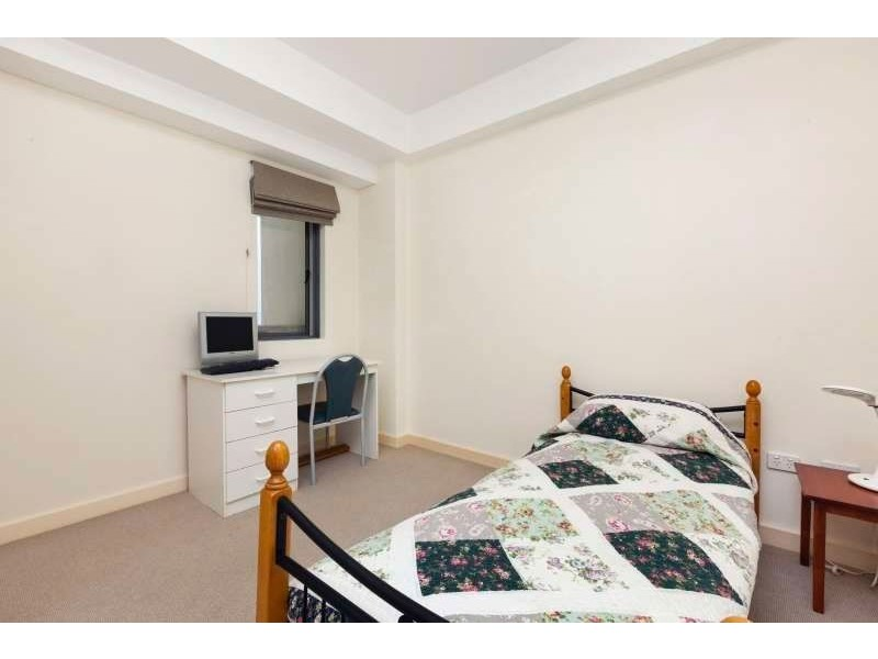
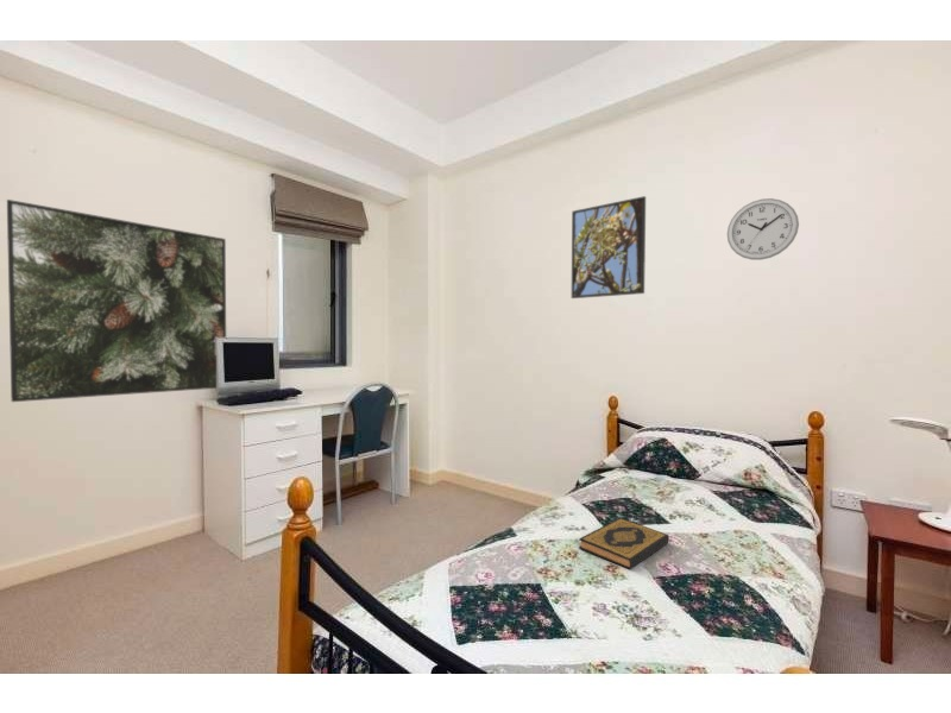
+ wall clock (761, 228)
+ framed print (133, 308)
+ hardback book (624, 541)
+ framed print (606, 250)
